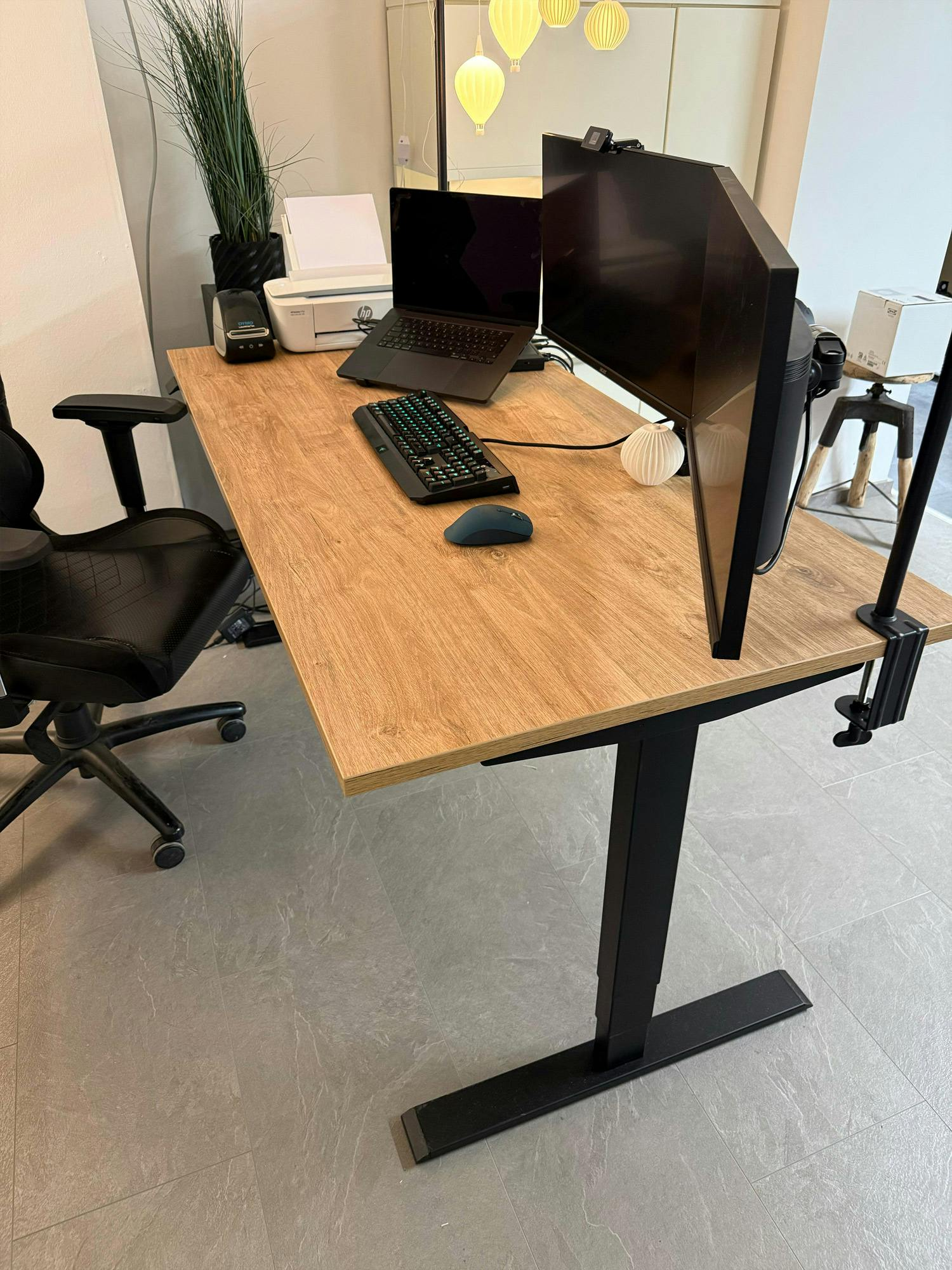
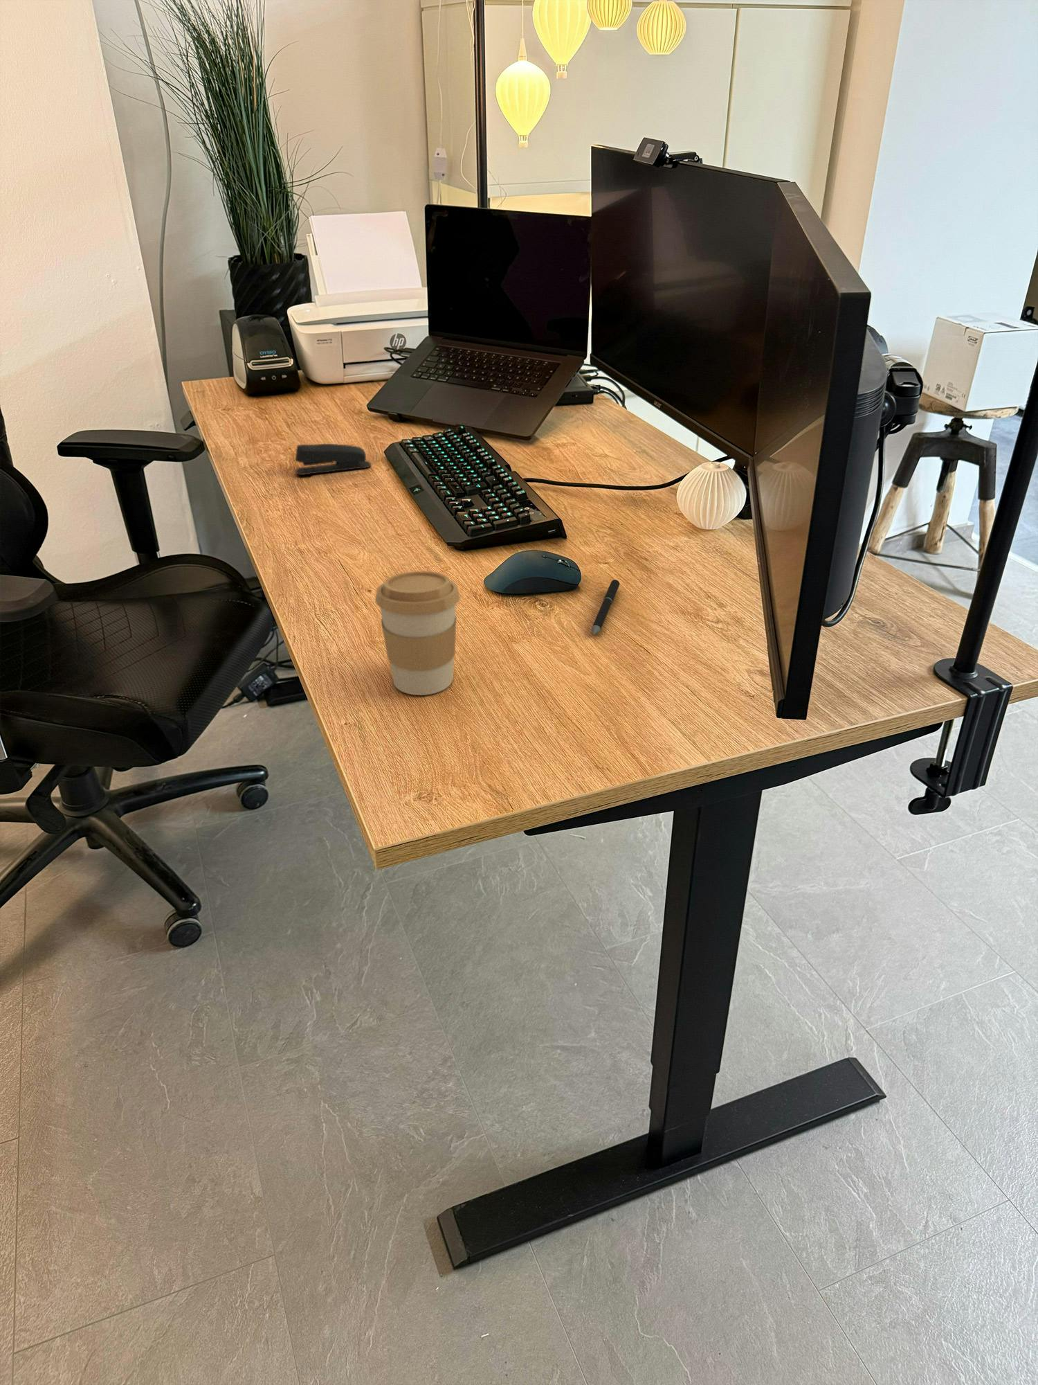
+ pen (605, 606)
+ stapler (333, 456)
+ coffee cup (420, 630)
